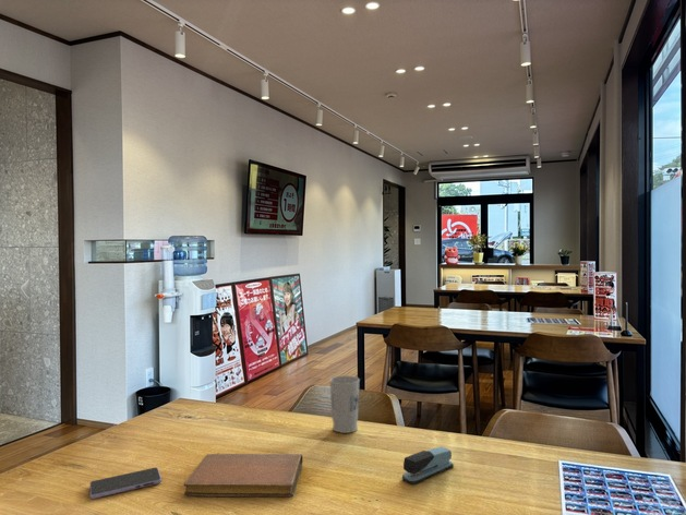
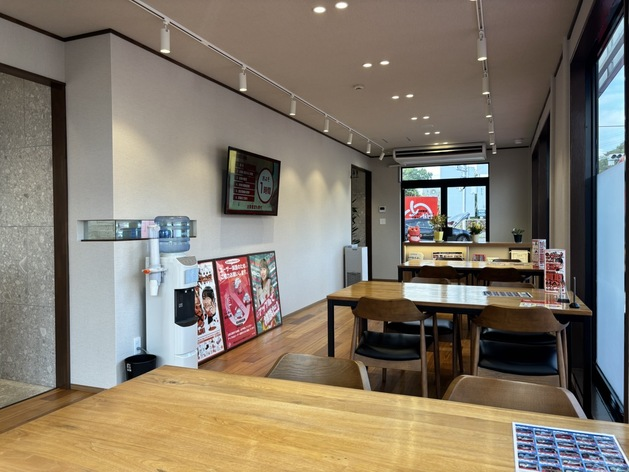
- notebook (246, 472)
- cup (345, 404)
- stapler (428, 462)
- smartphone (125, 481)
